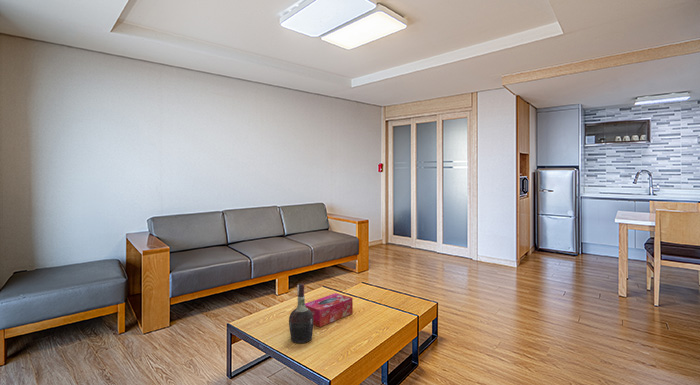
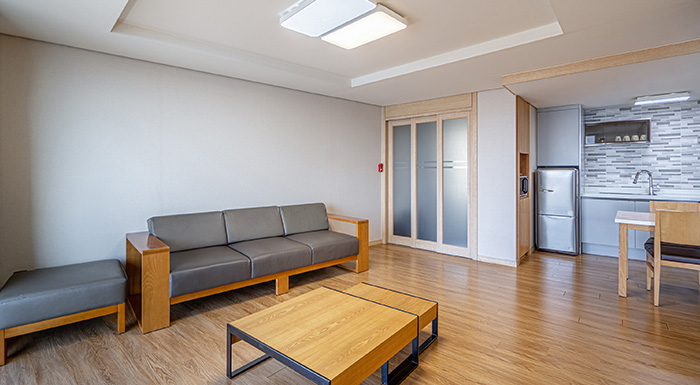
- tissue box (328, 308)
- cognac bottle (301, 311)
